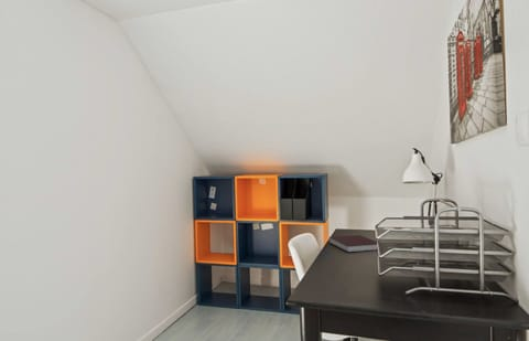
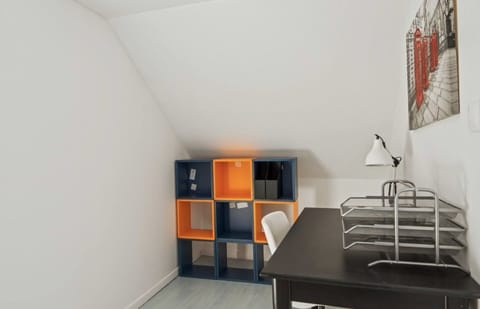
- notebook (354, 243)
